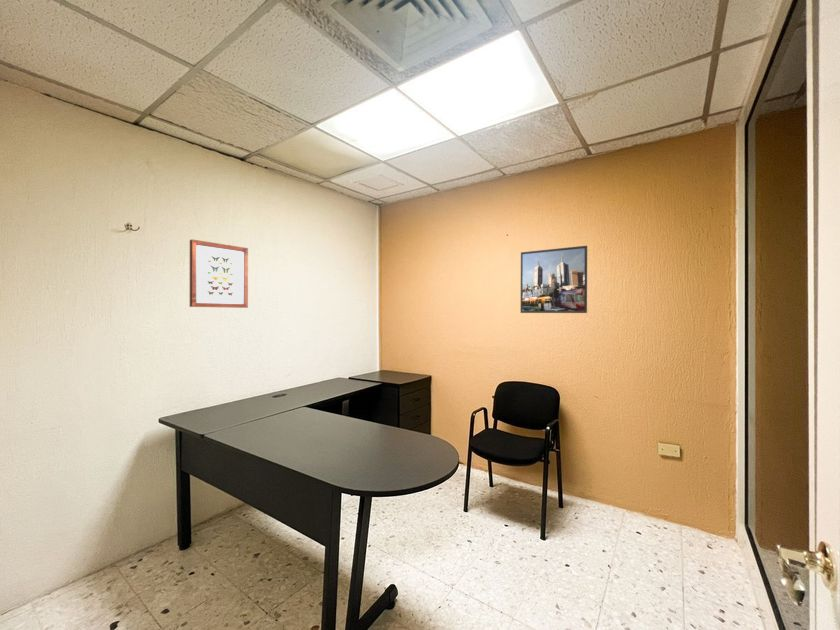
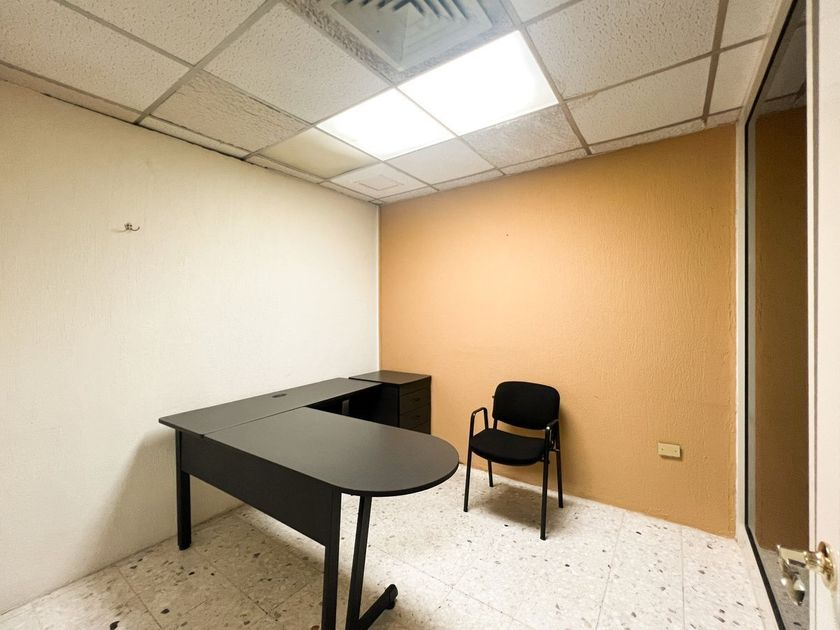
- wall art (220, 275)
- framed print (552, 281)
